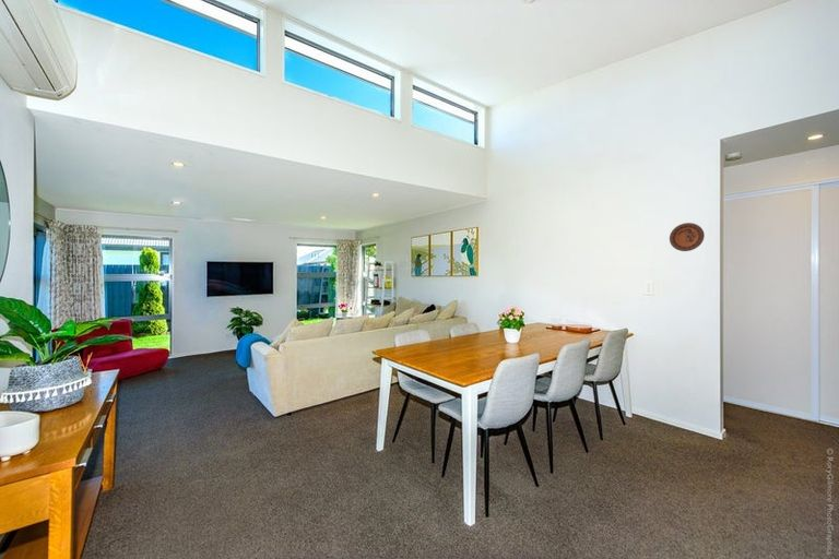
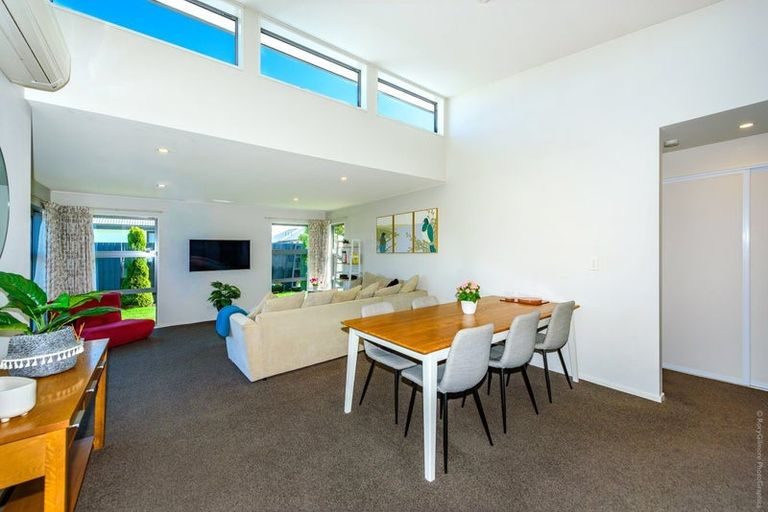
- decorative plate (686, 237)
